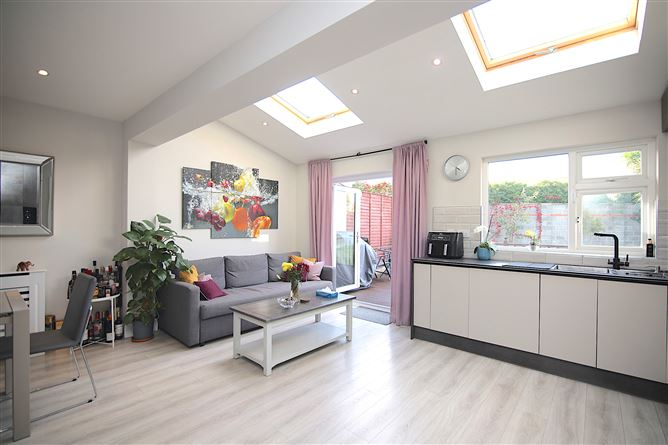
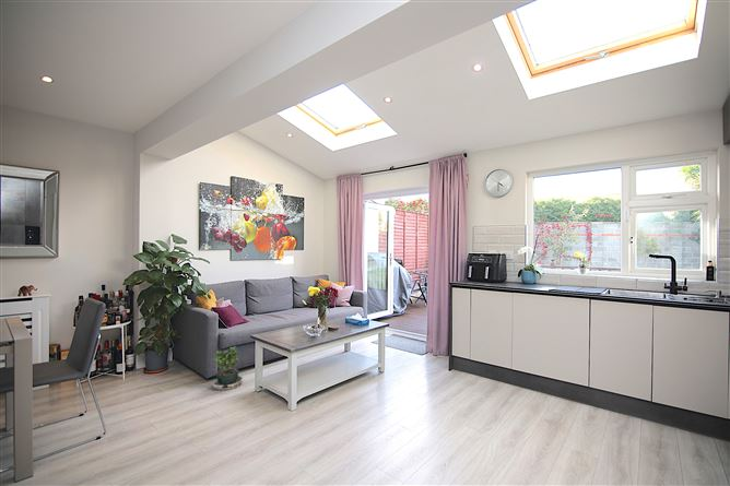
+ potted plant (227, 367)
